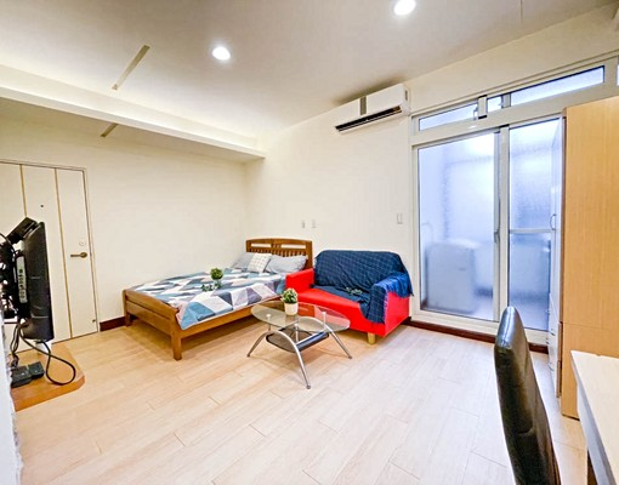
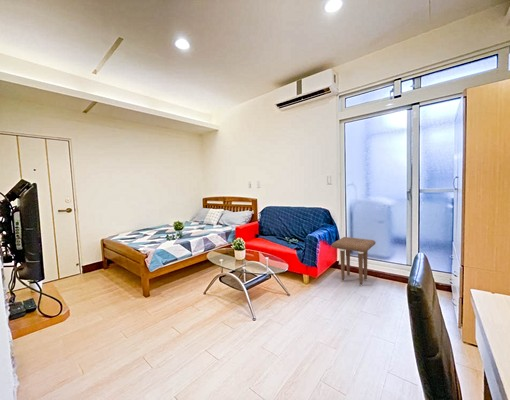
+ side table (349, 260)
